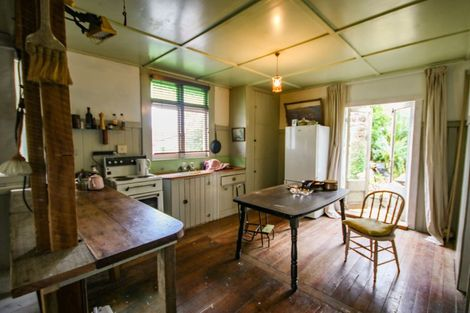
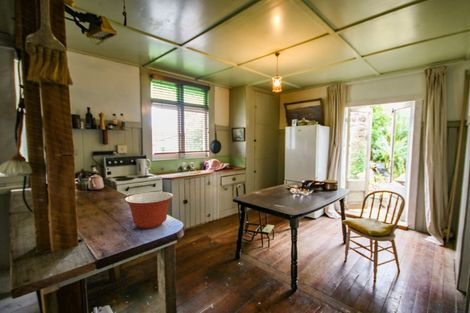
+ mixing bowl (150, 210)
